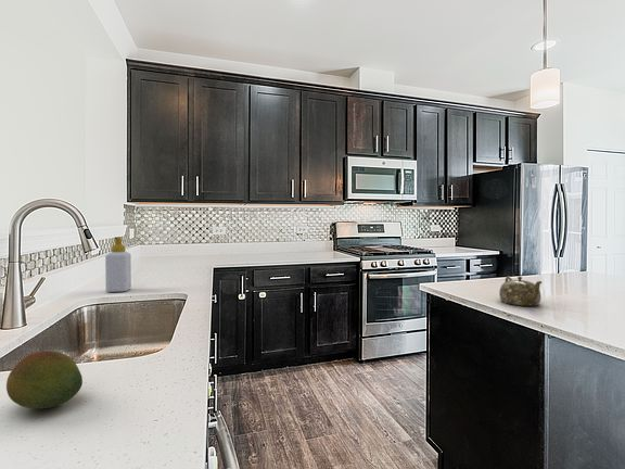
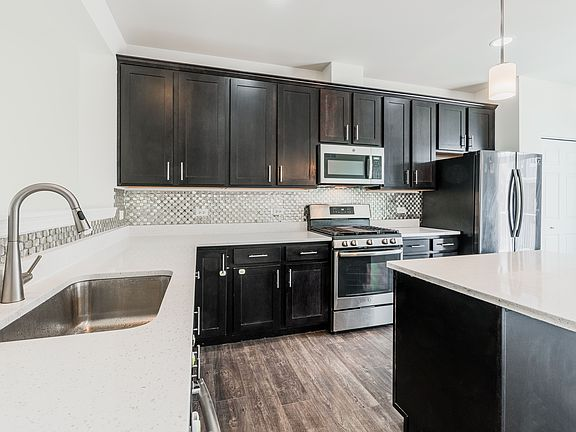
- fruit (49, 378)
- teapot (521, 290)
- soap bottle (118, 264)
